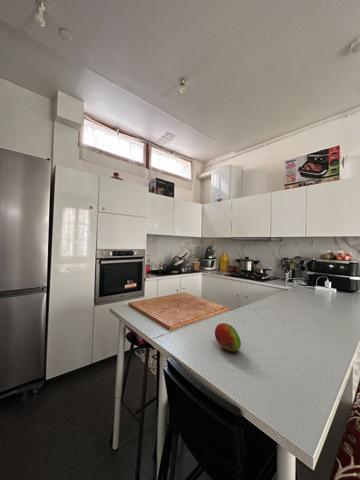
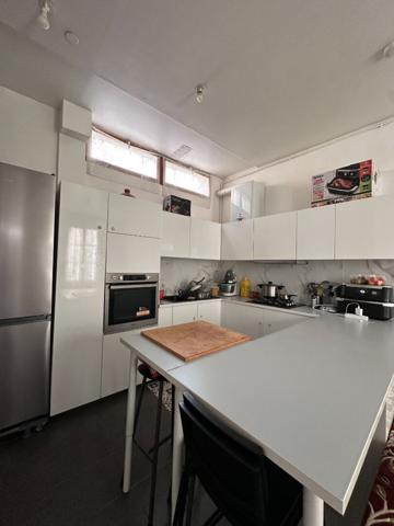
- fruit (227, 336)
